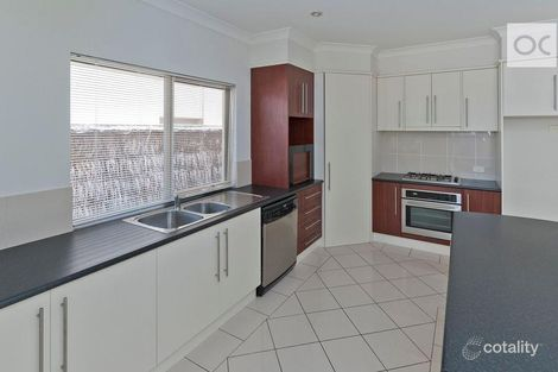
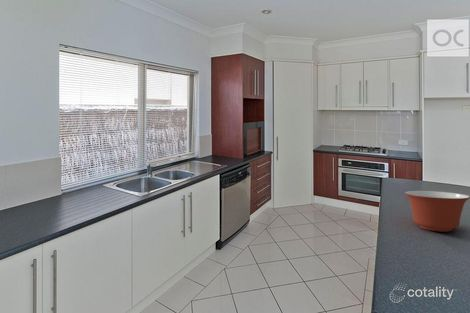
+ mixing bowl (435, 211)
